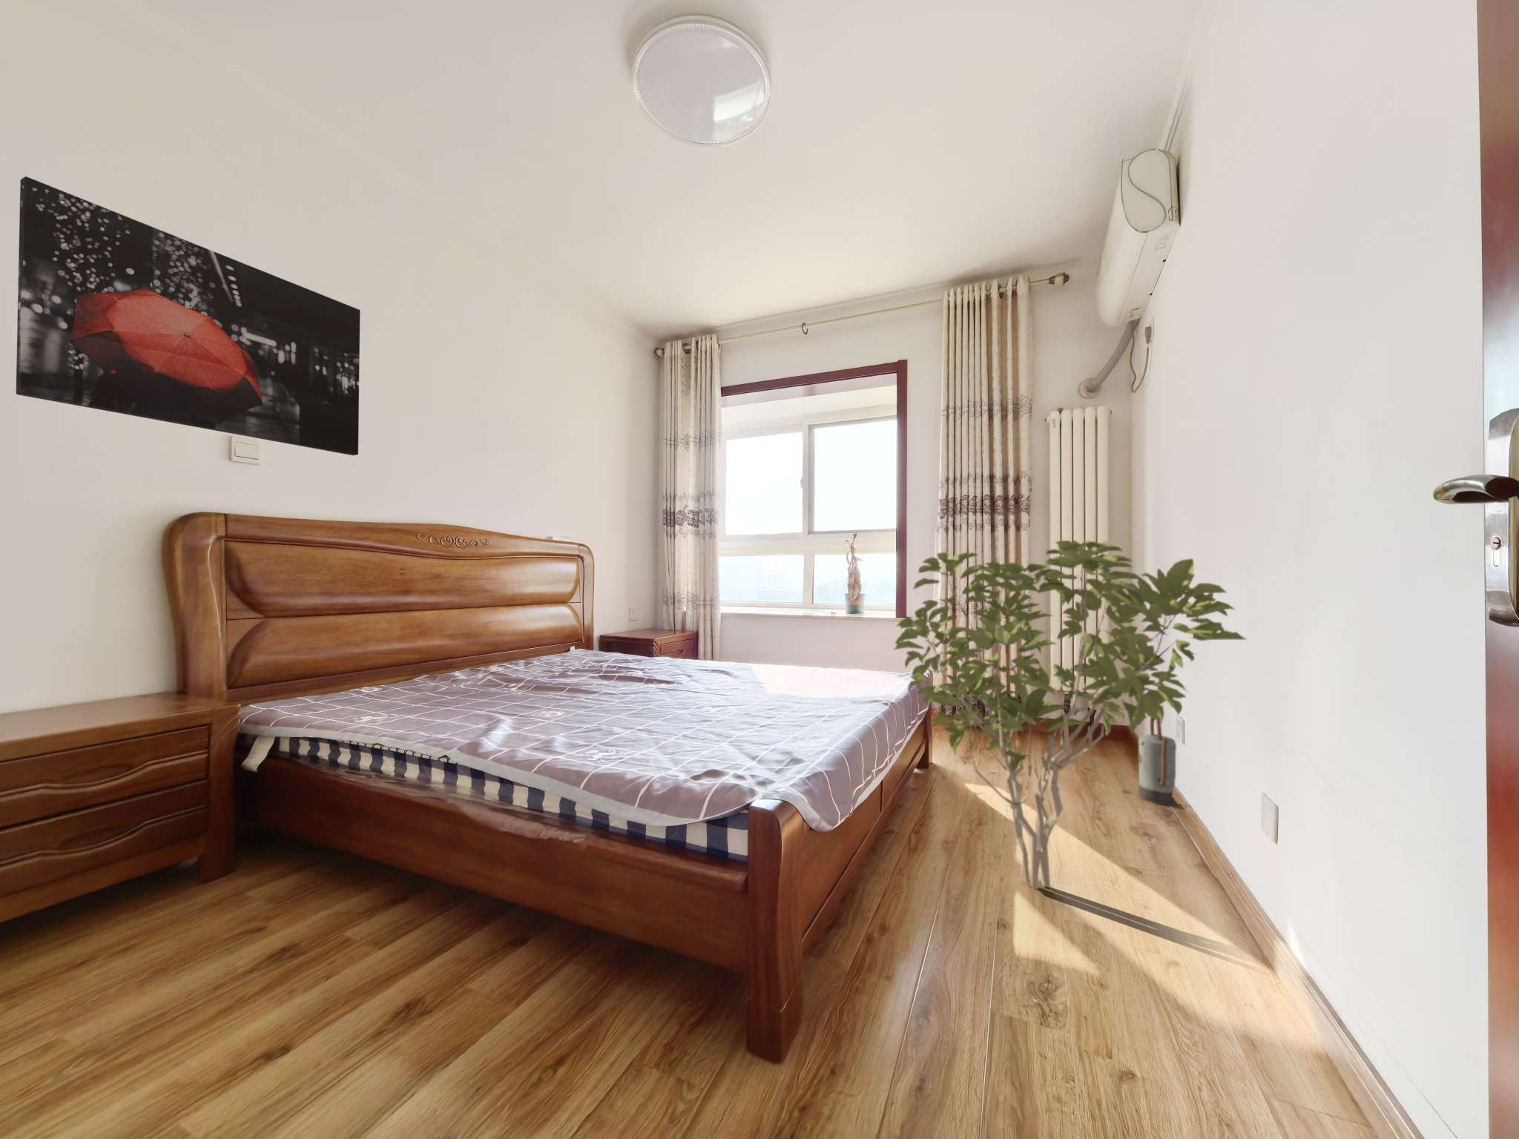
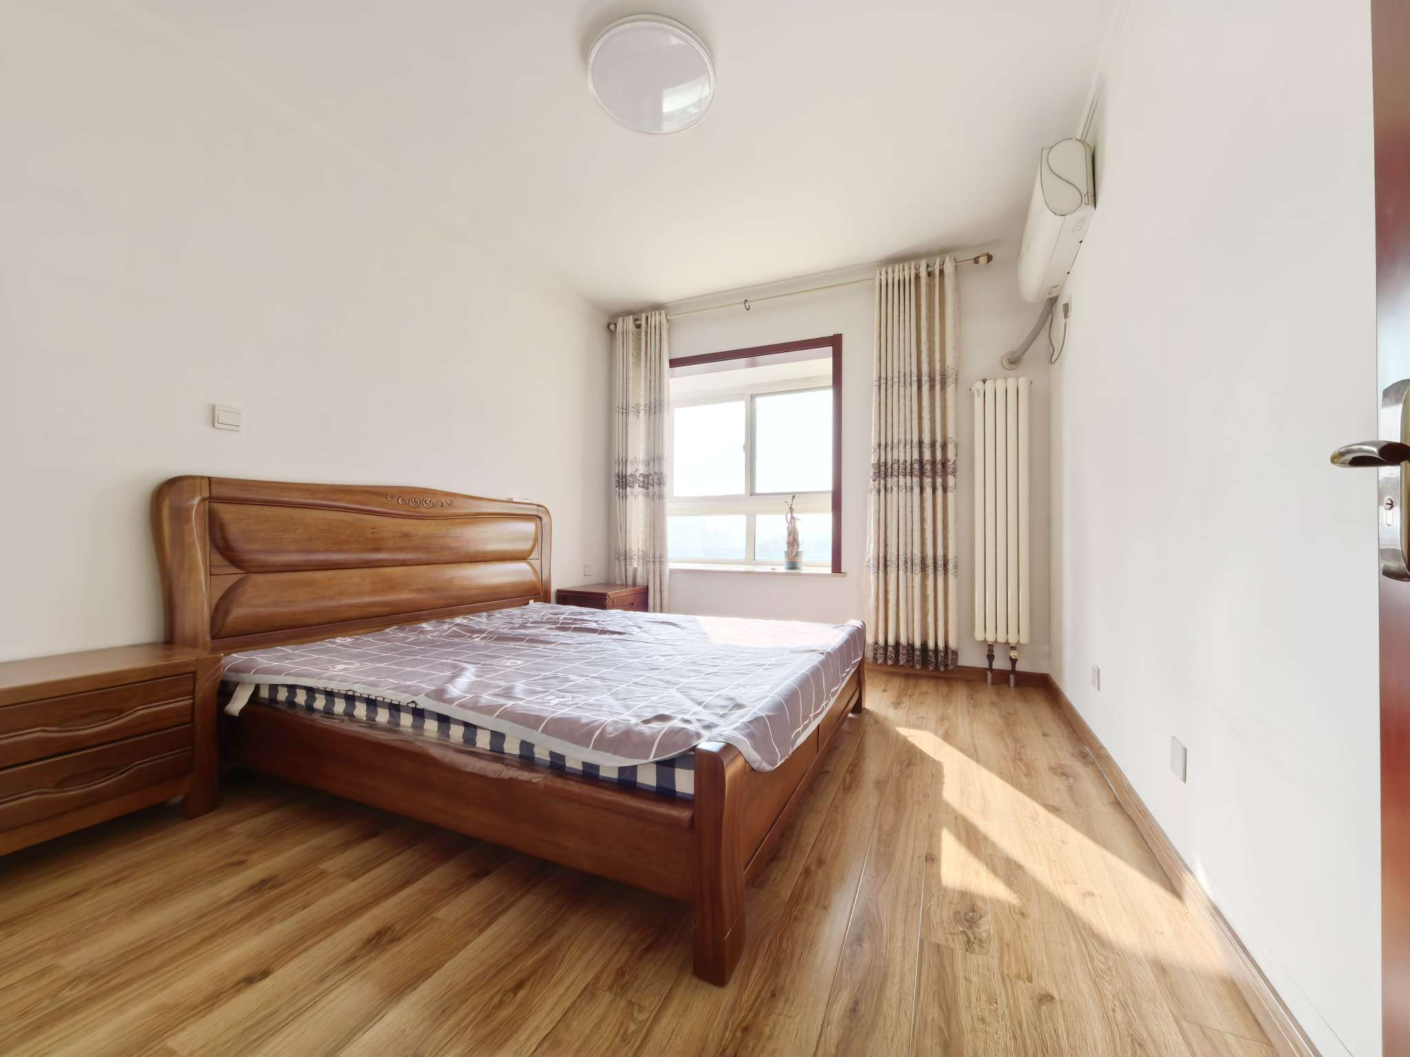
- shrub (1045, 713)
- wall art (221, 343)
- watering can (1158, 755)
